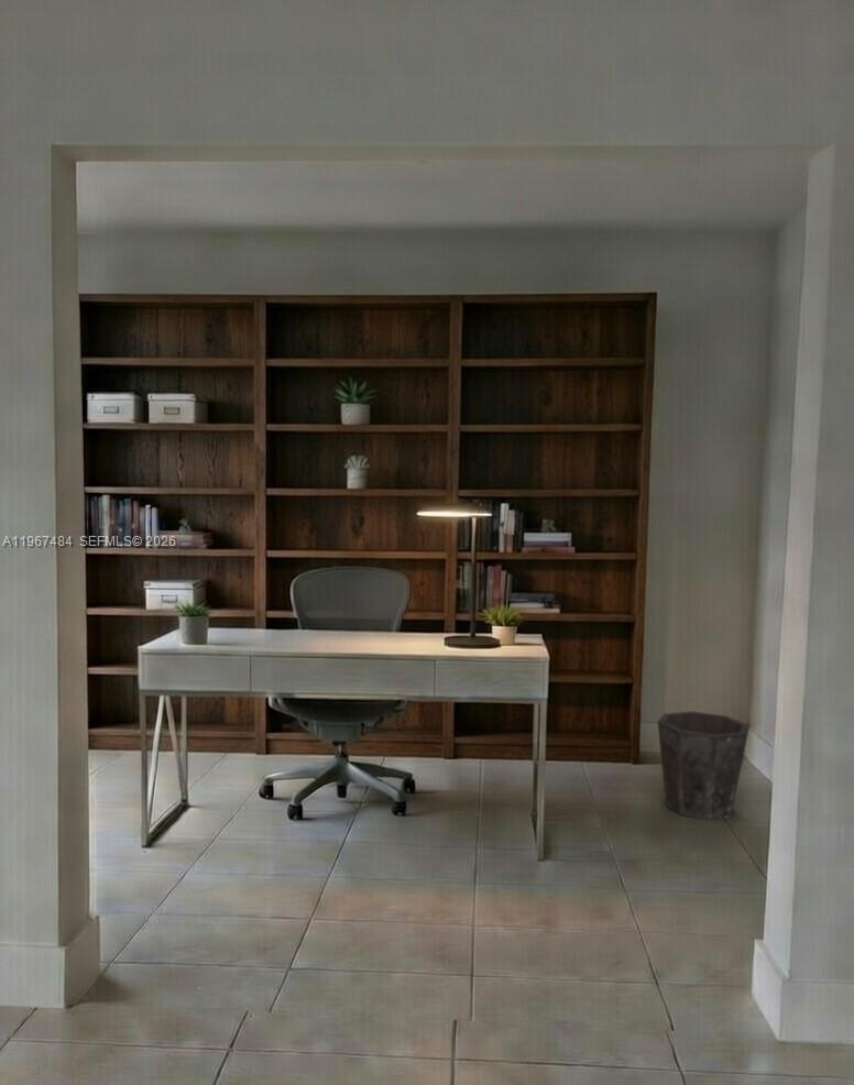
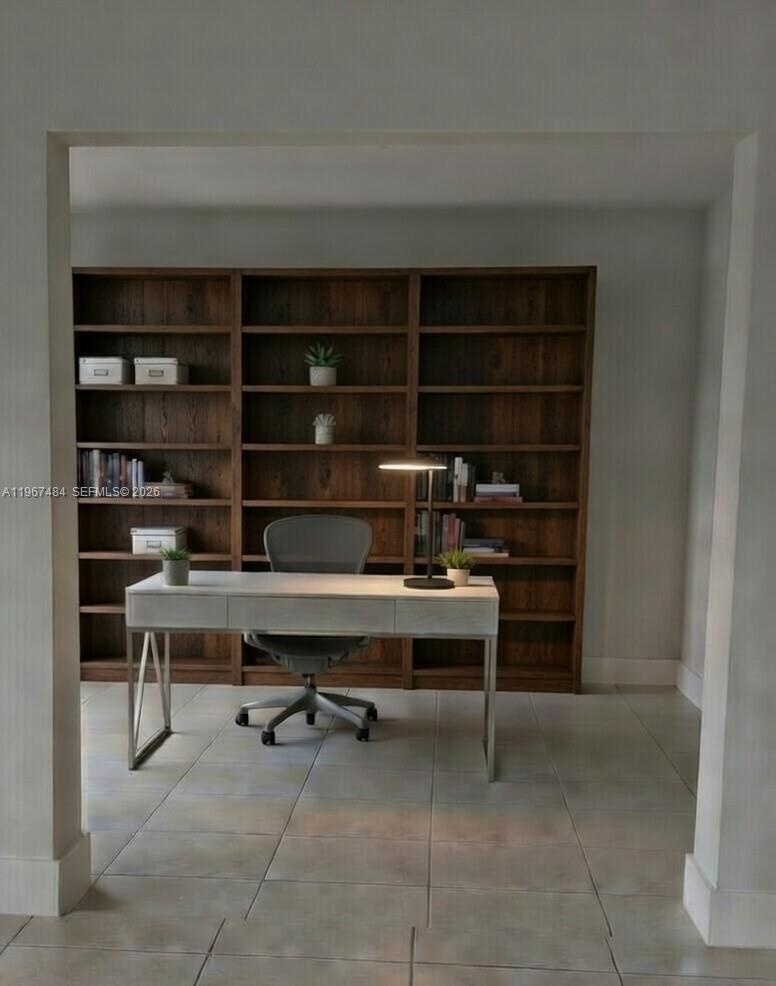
- waste bin (701, 765)
